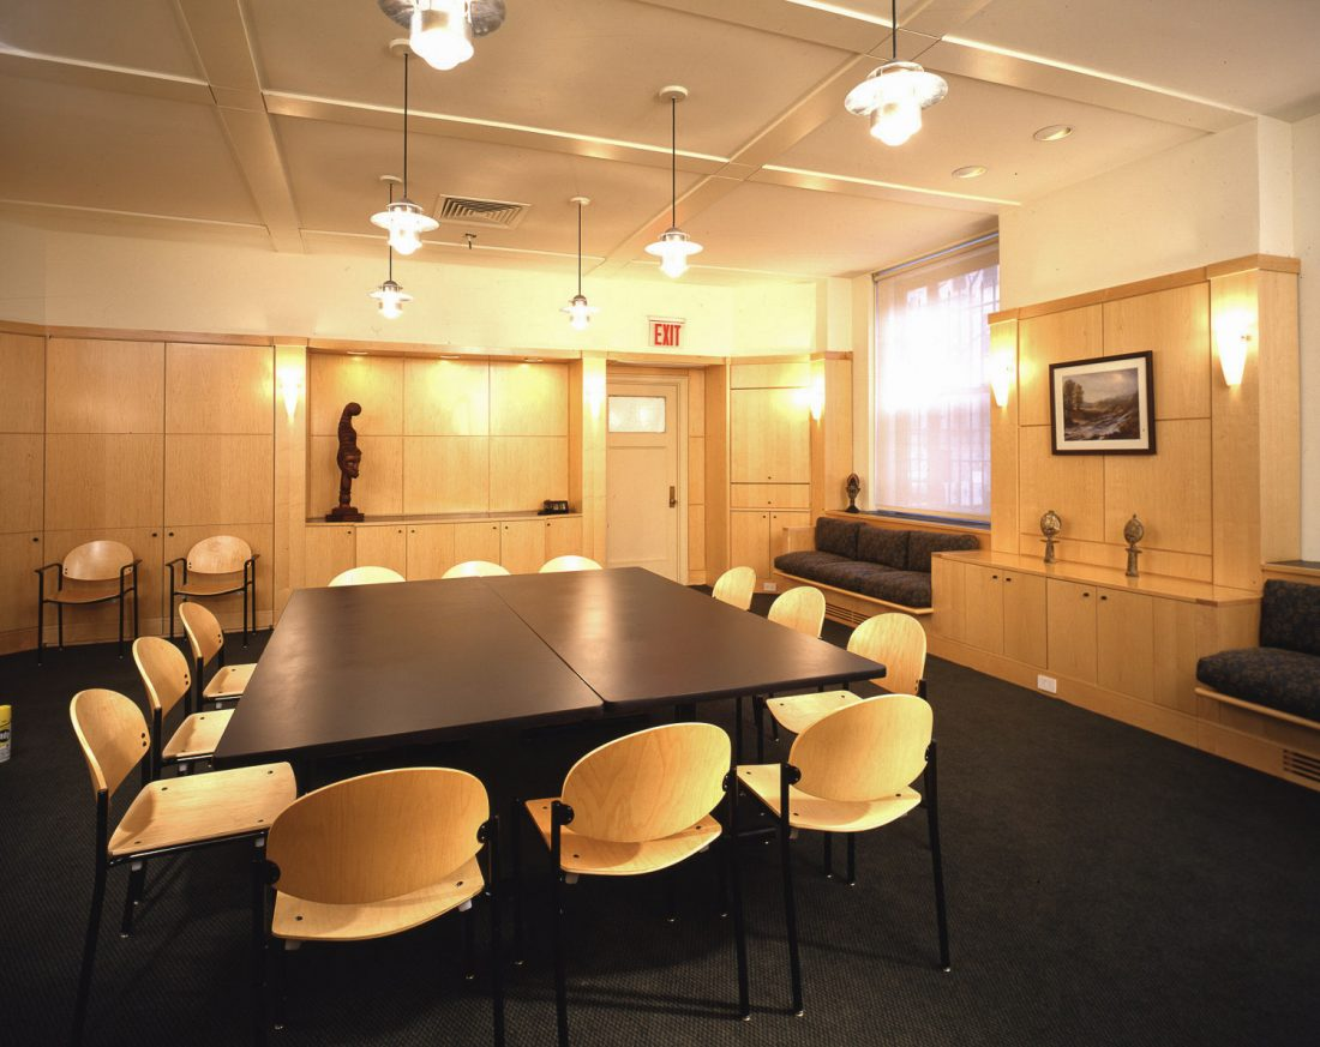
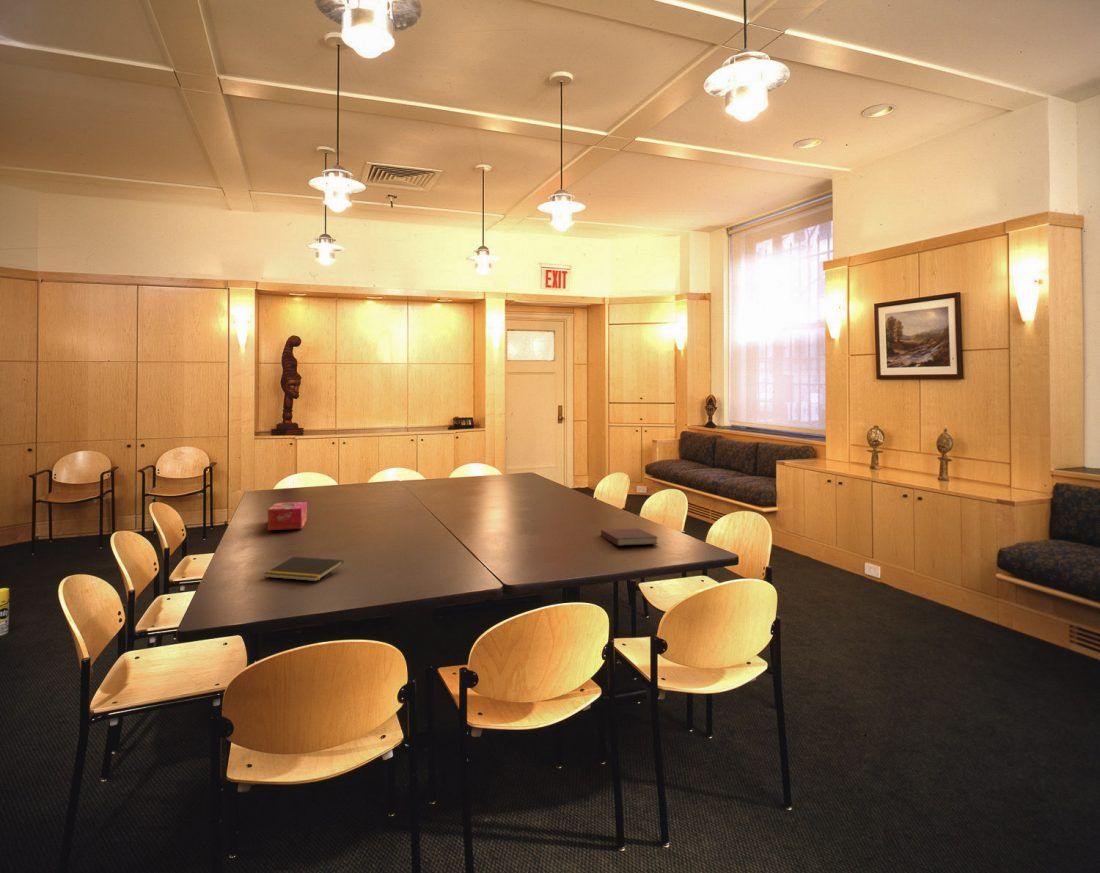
+ tissue box (288, 515)
+ notepad (304, 568)
+ notebook (628, 536)
